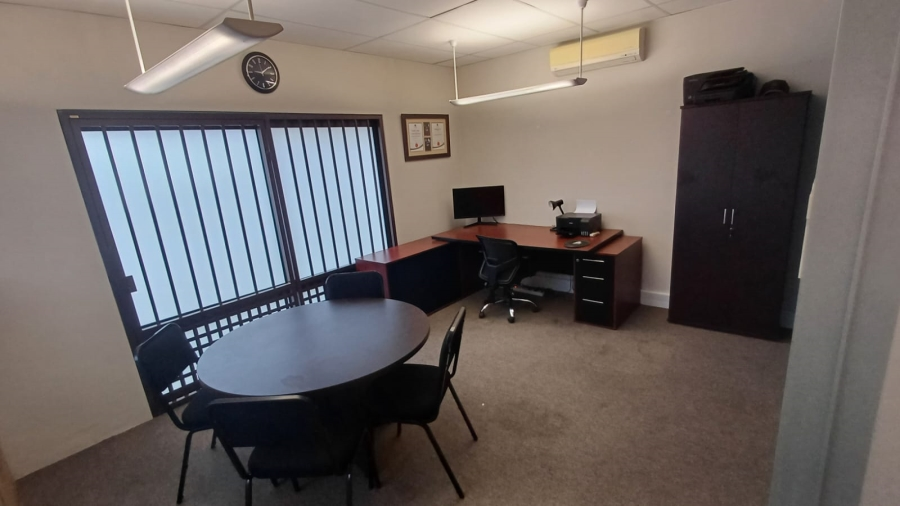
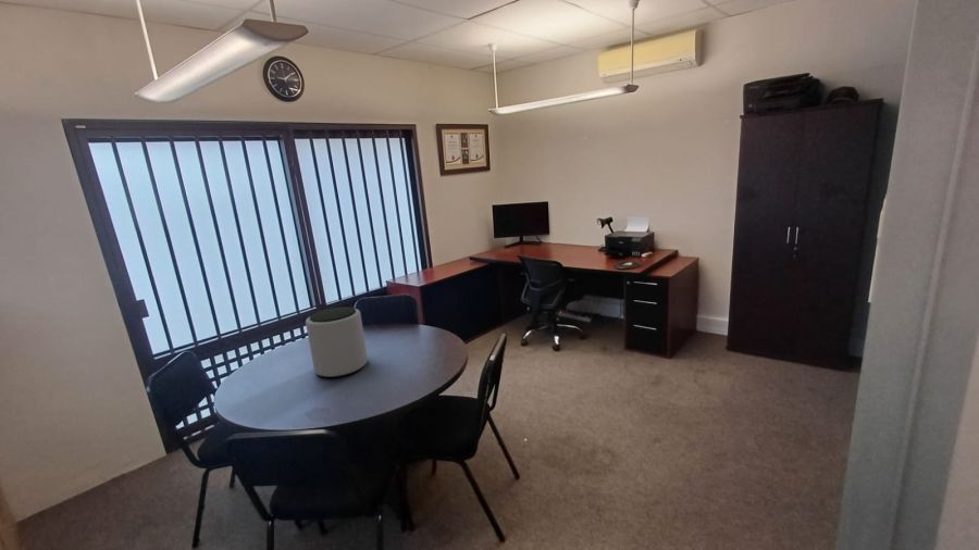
+ plant pot (337, 340)
